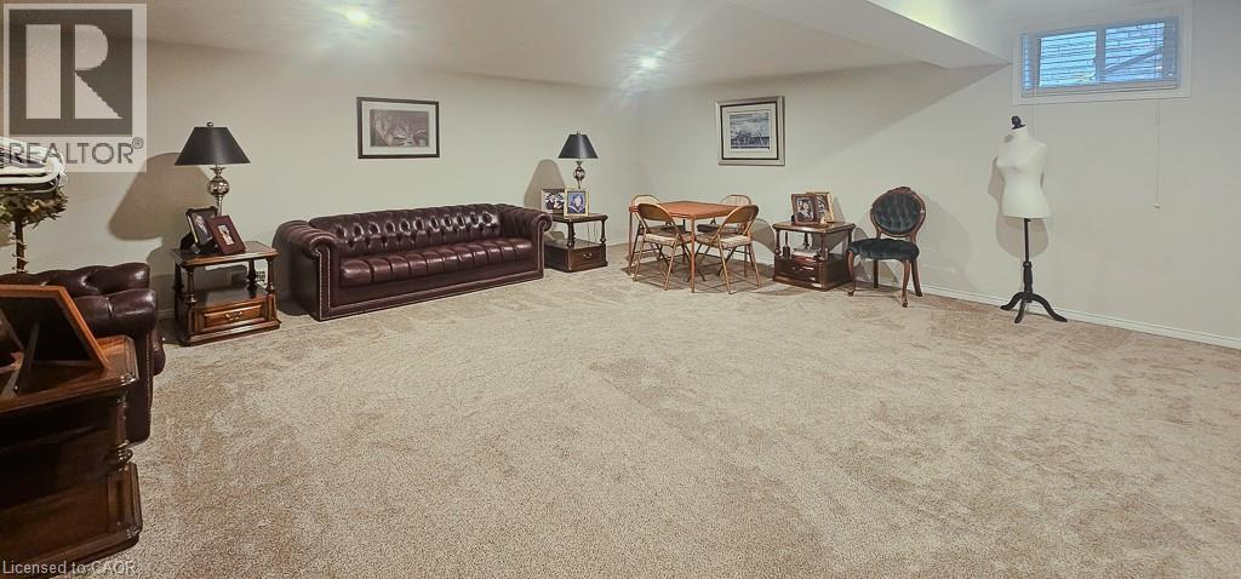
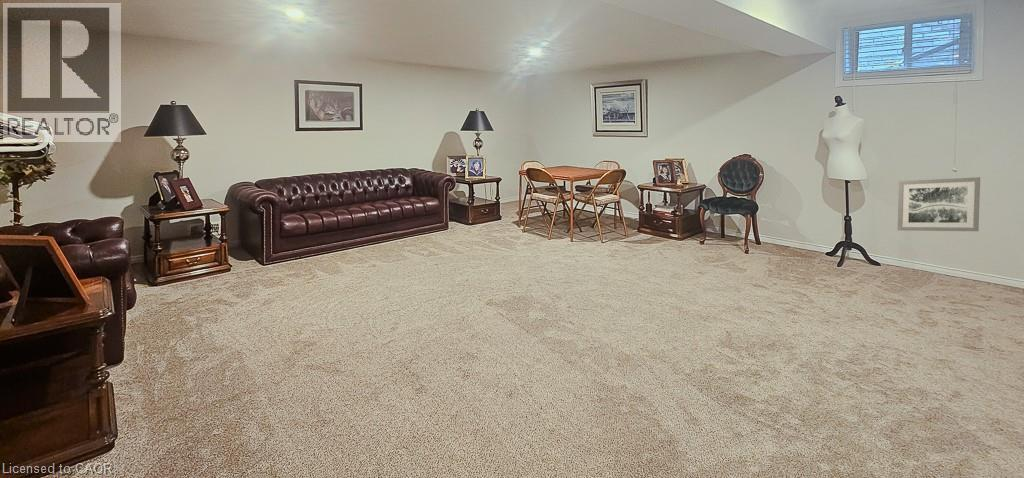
+ wall art (937, 205)
